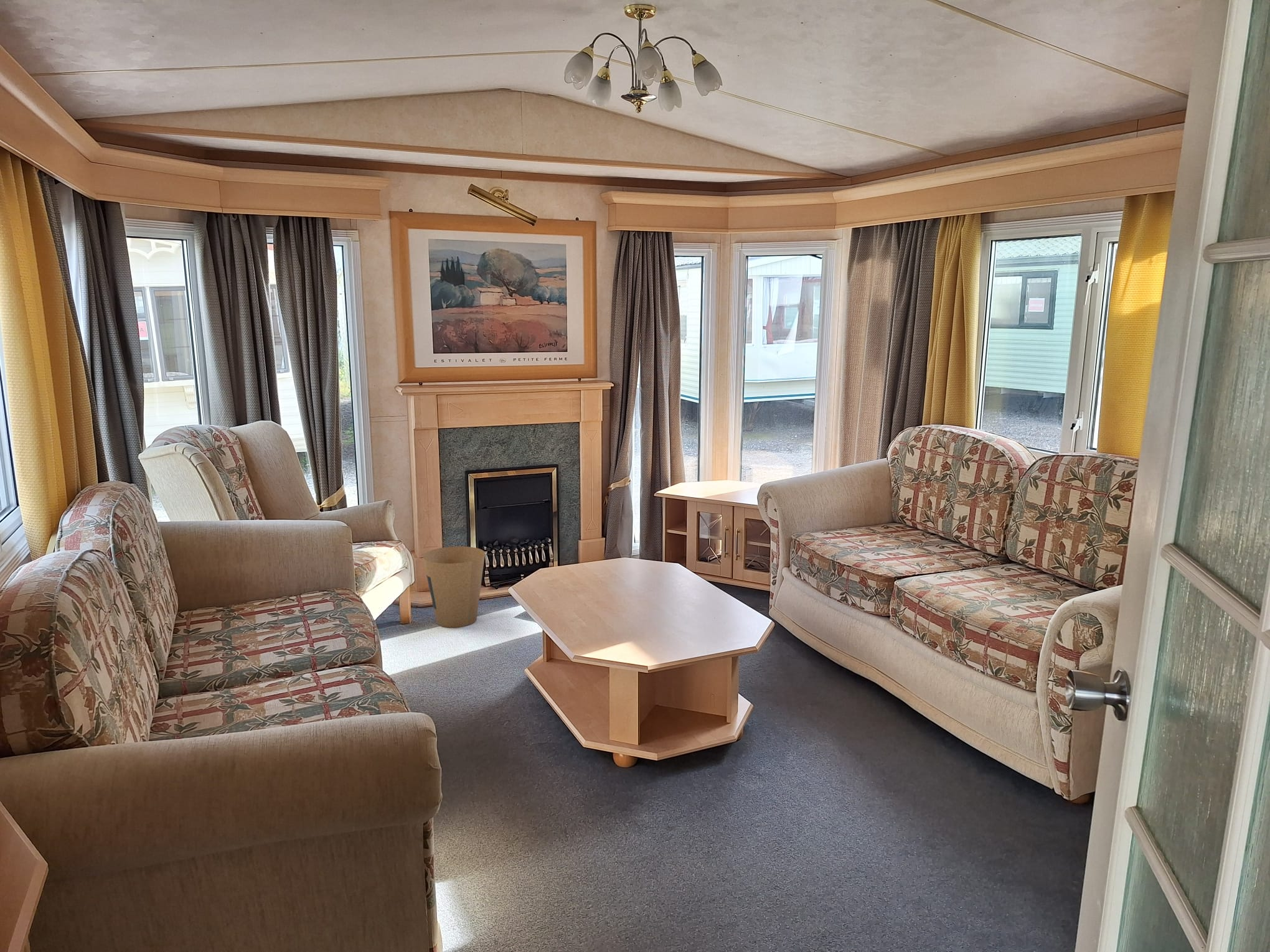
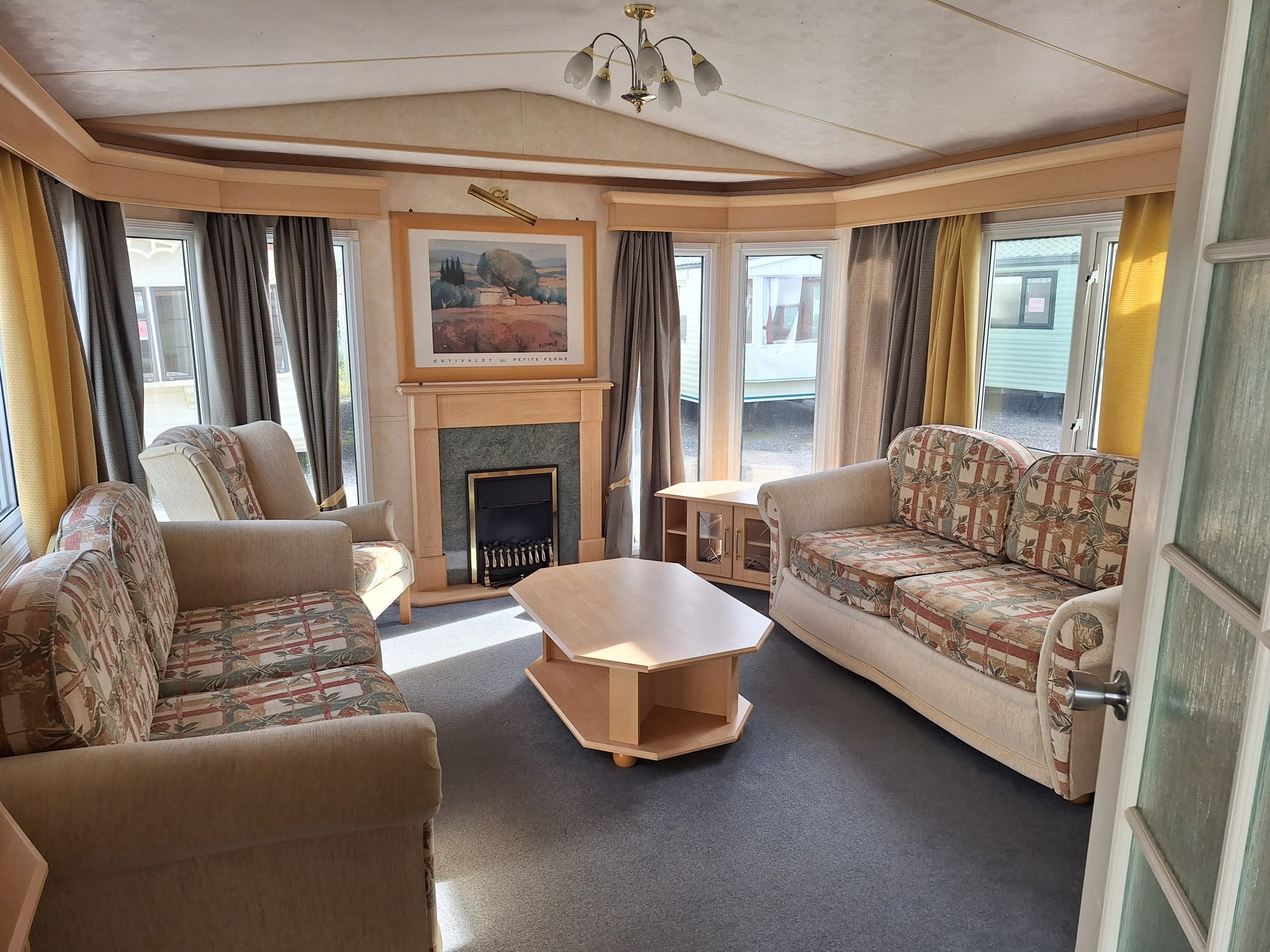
- trash can (455, 587)
